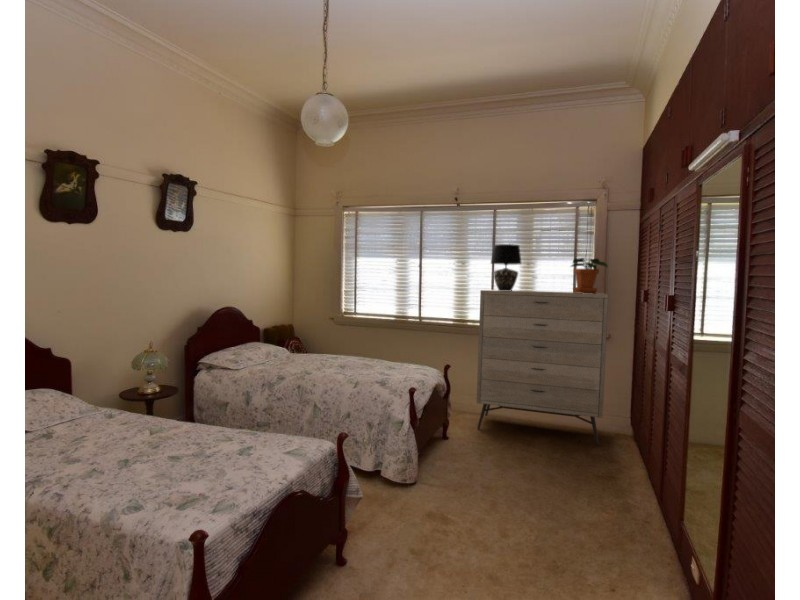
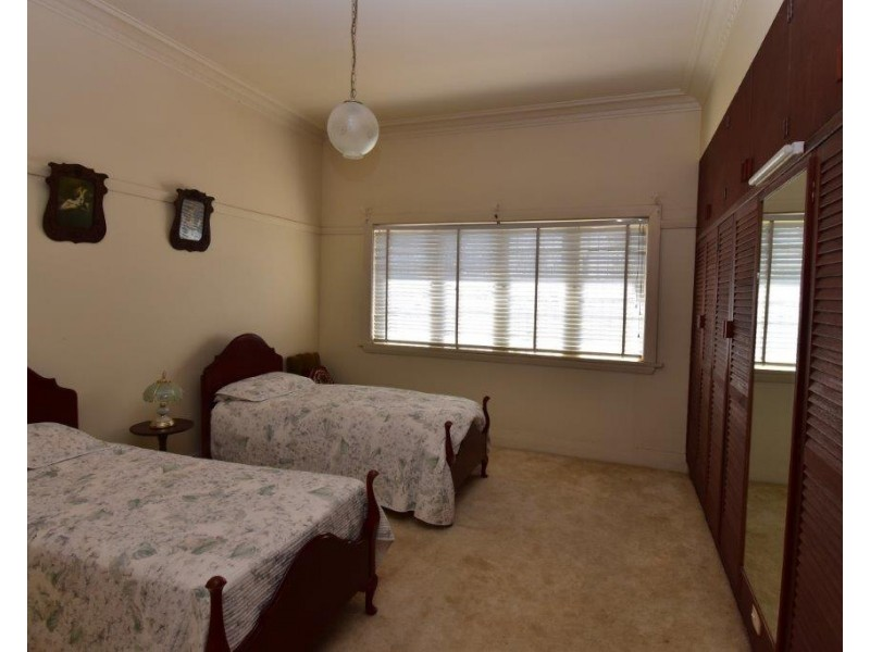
- dresser (539, 360)
- potted plant (588, 275)
- table lamp (505, 267)
